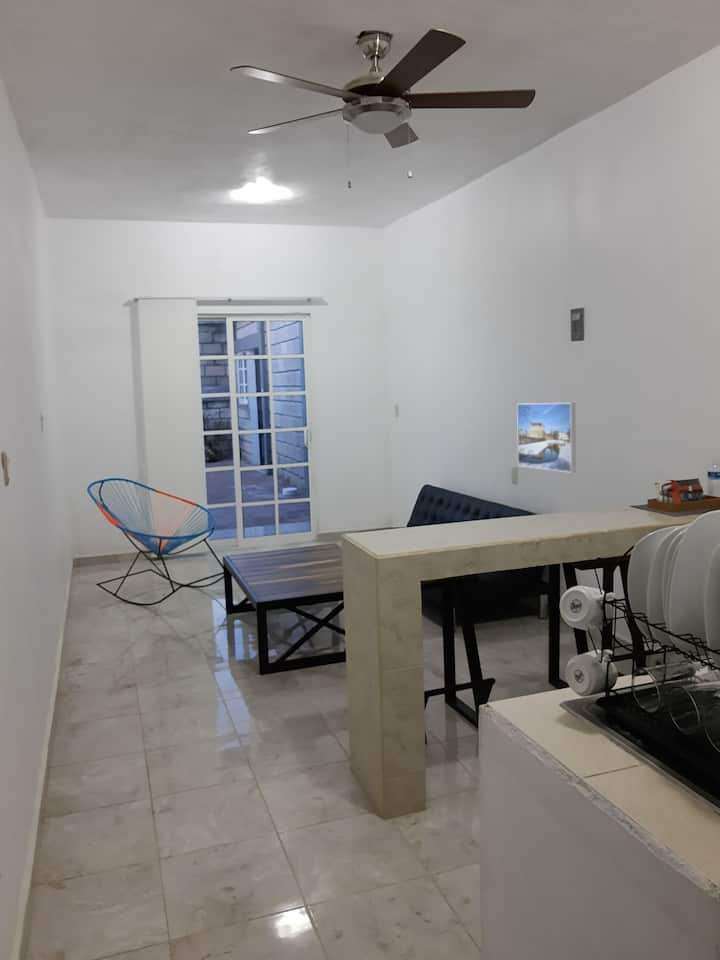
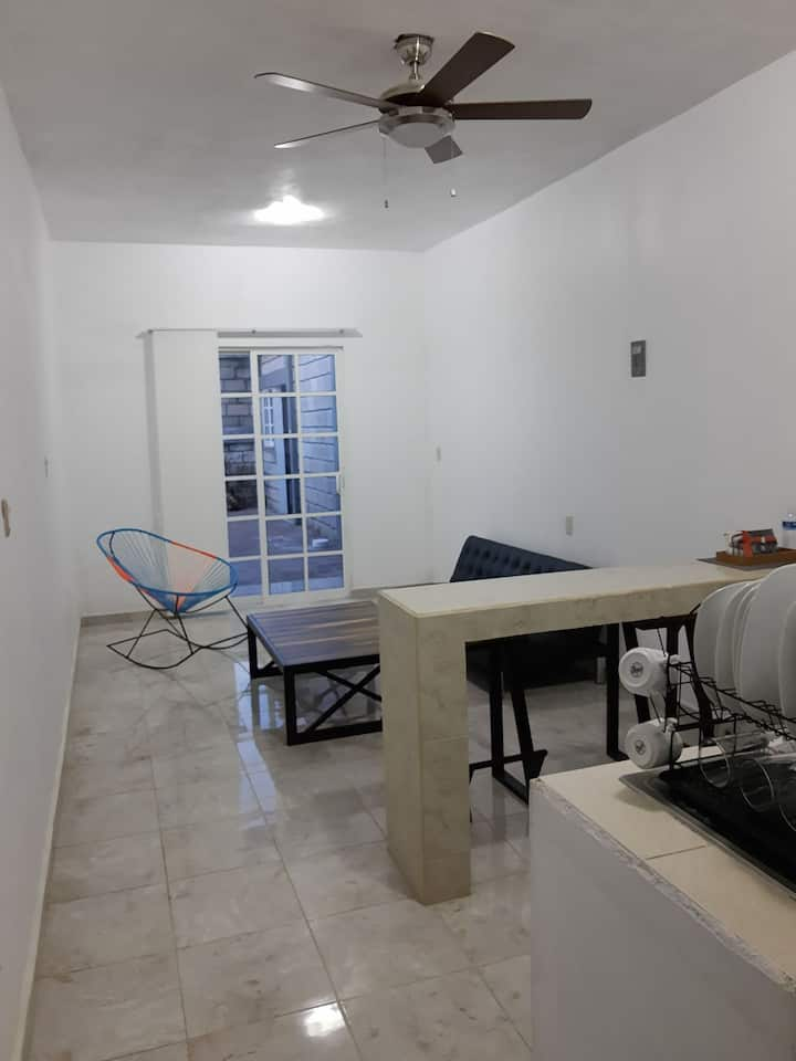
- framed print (544, 436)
